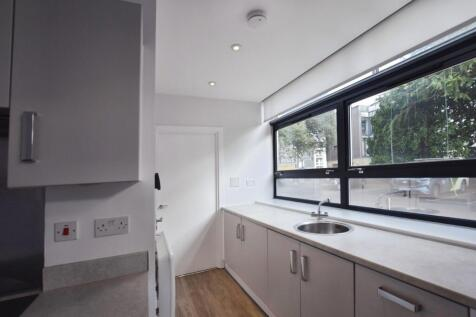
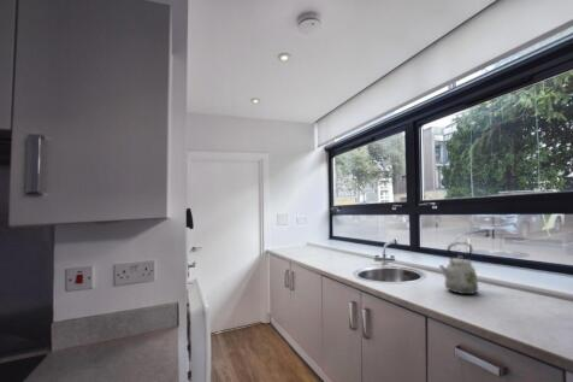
+ kettle (455, 266)
